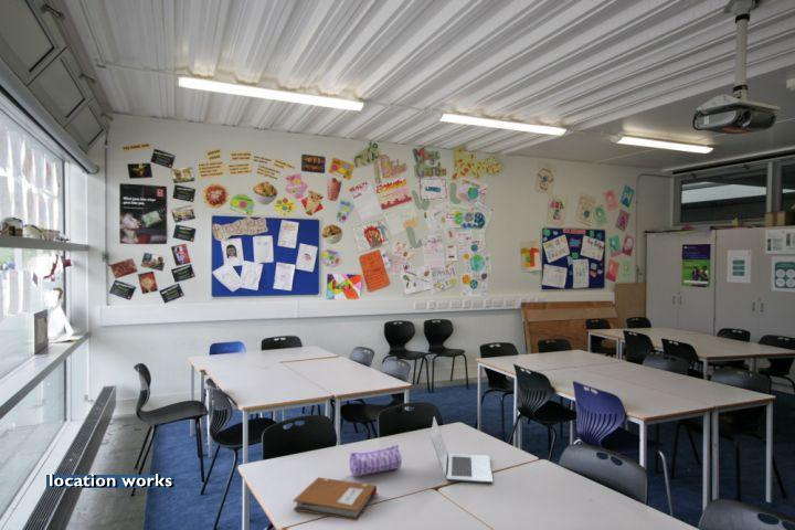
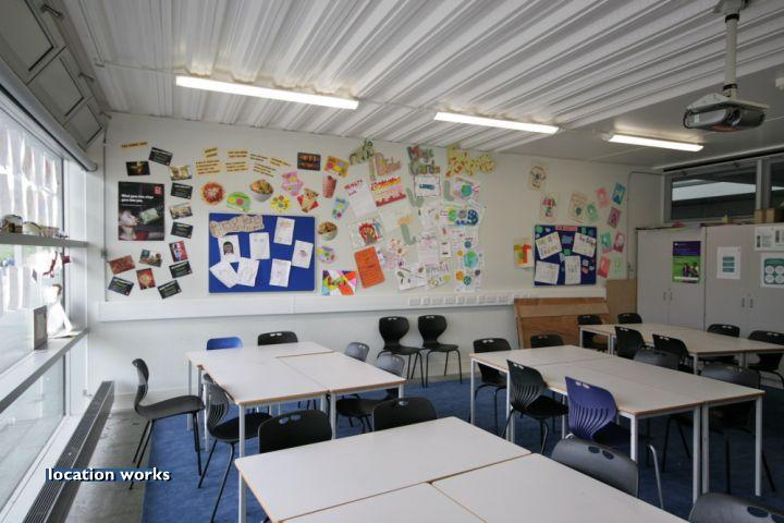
- notebook (338, 497)
- laptop (459, 454)
- pencil case (375, 459)
